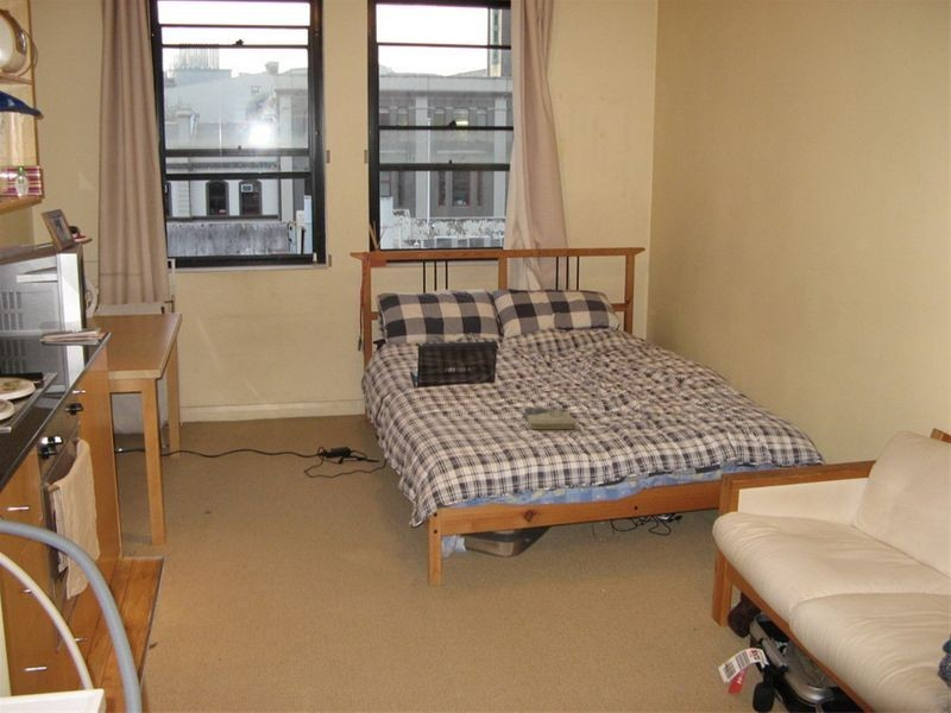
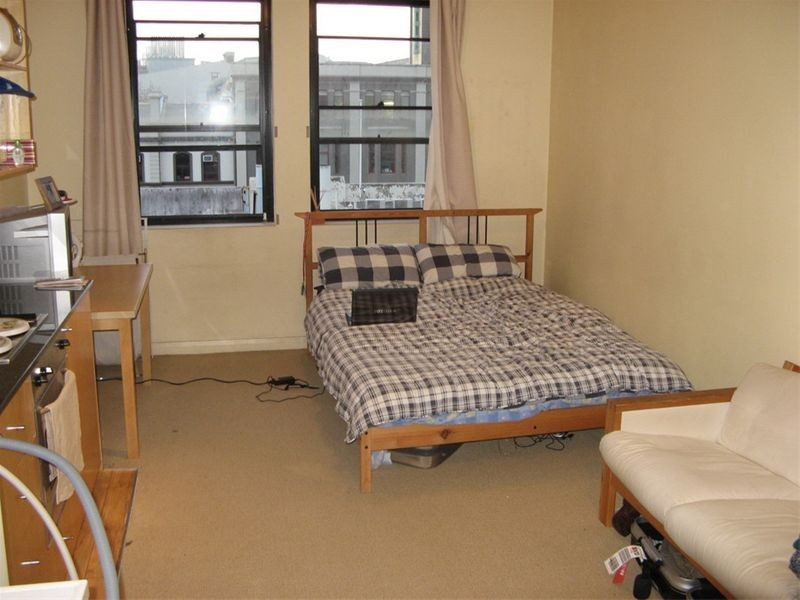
- book (548, 417)
